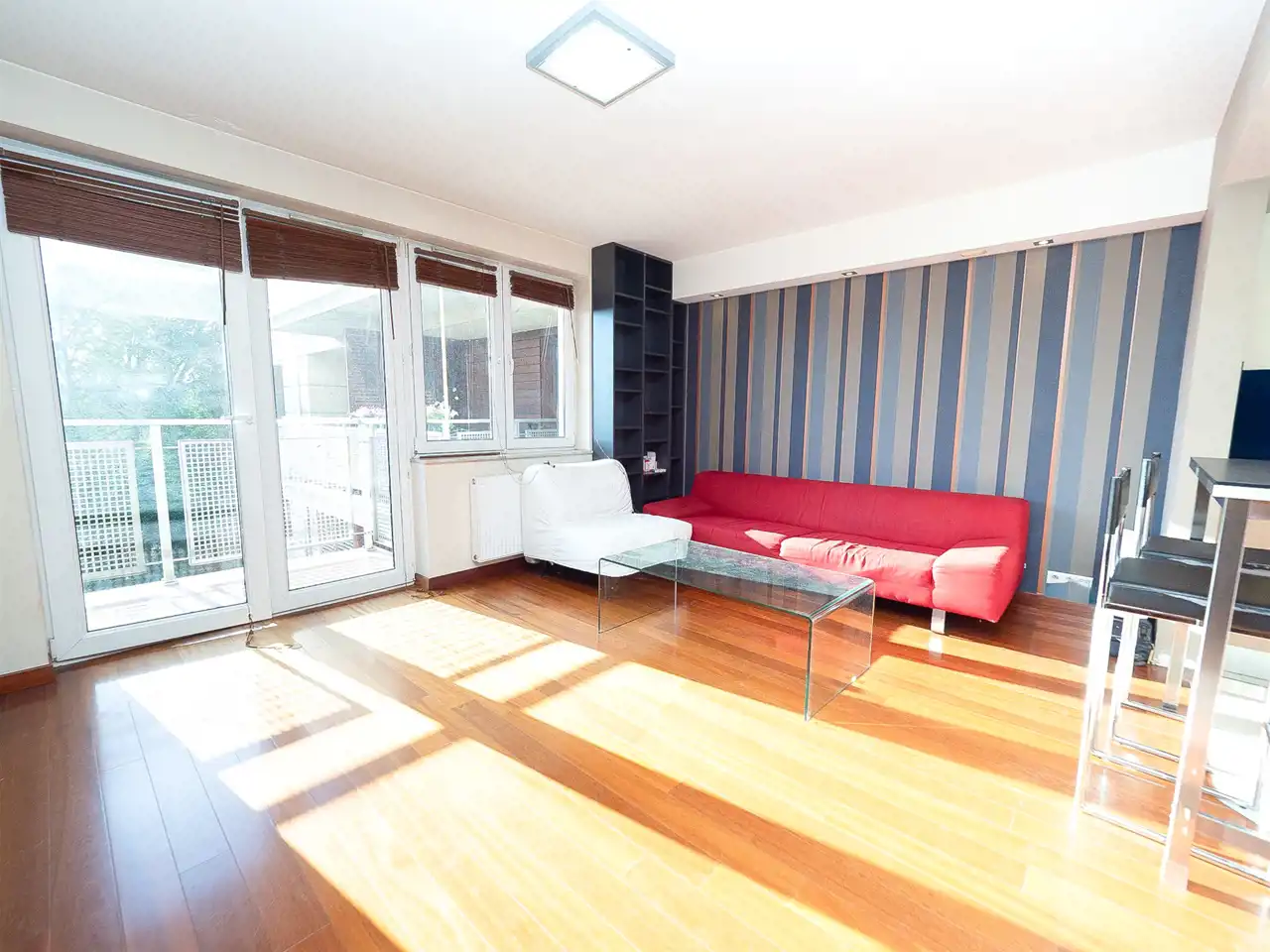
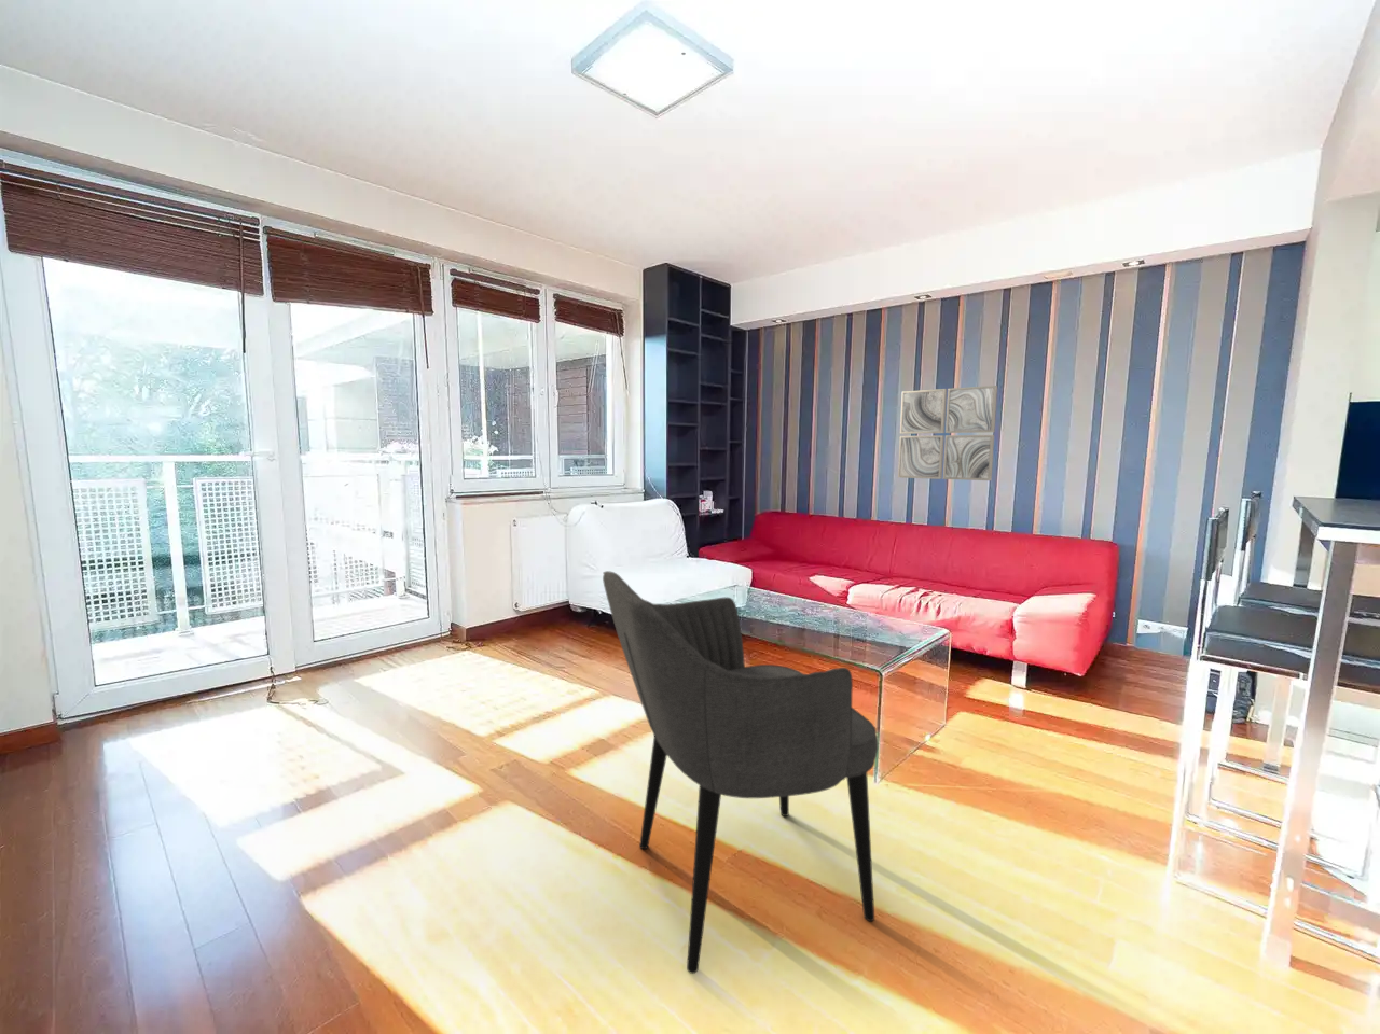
+ armchair (732, 733)
+ wall art (943, 436)
